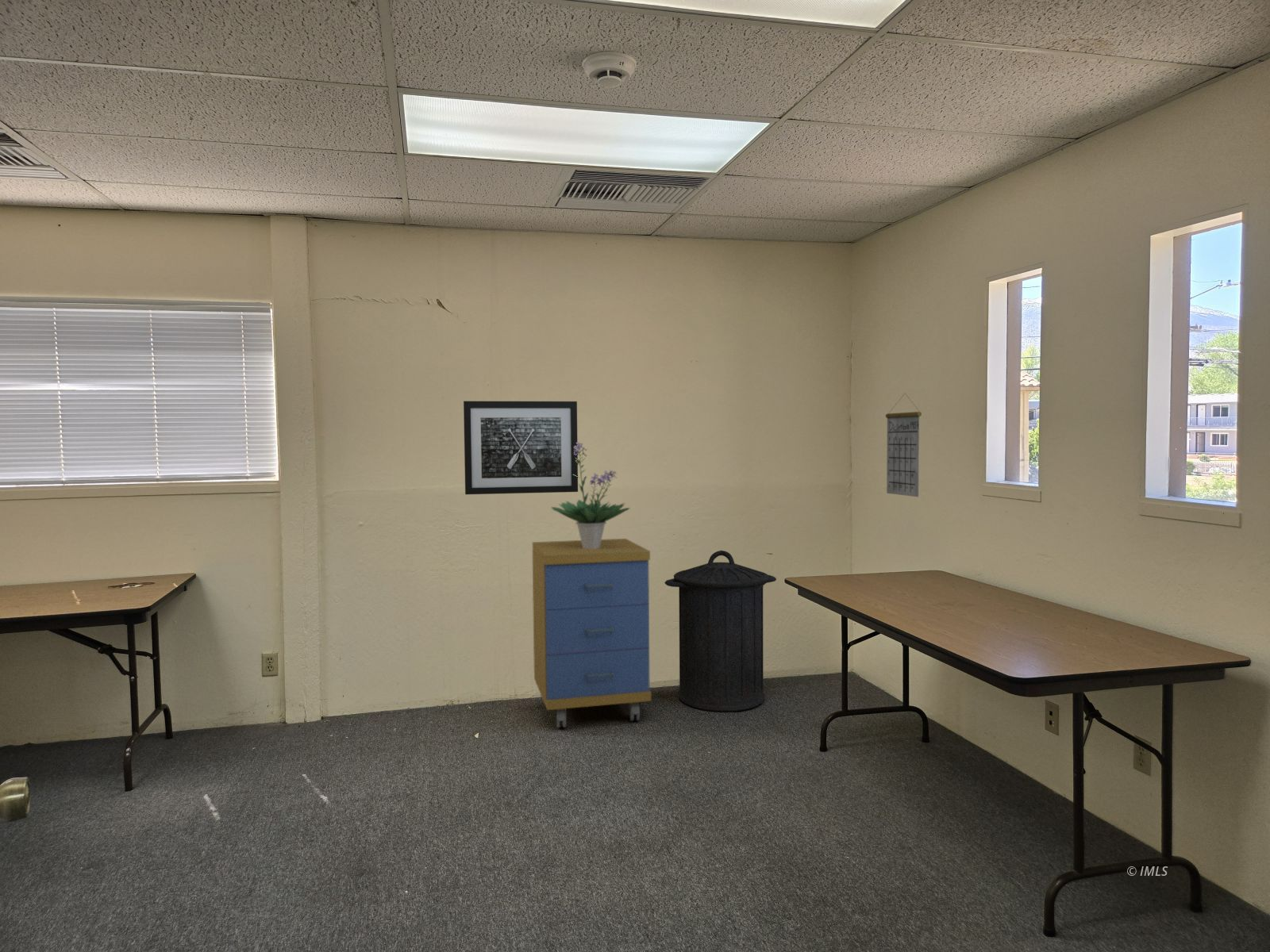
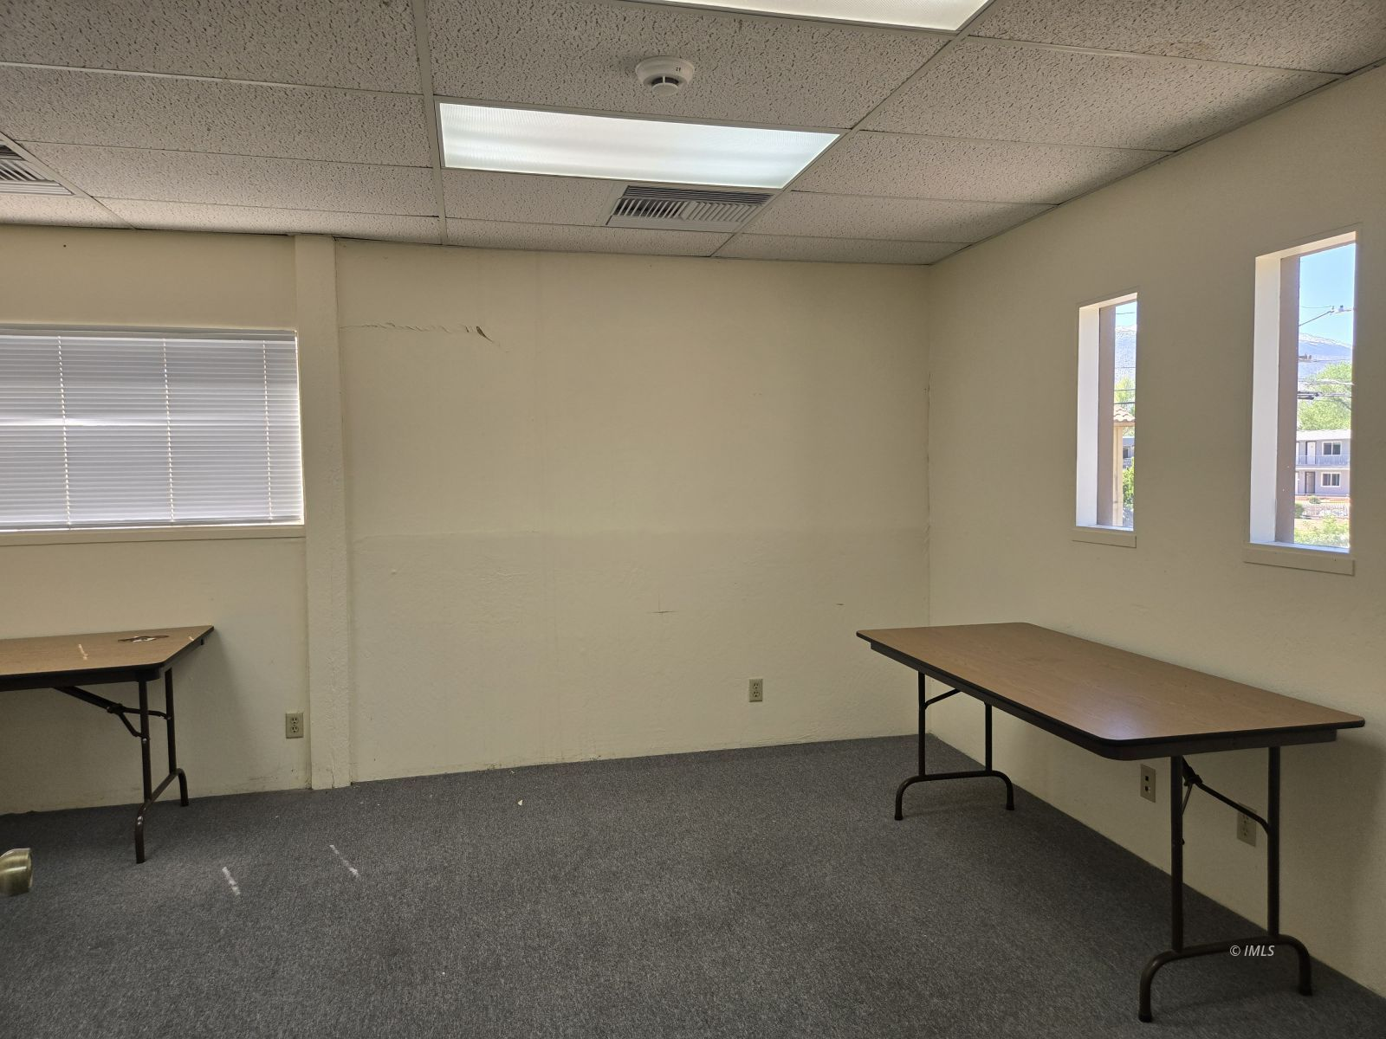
- calendar (902, 443)
- storage cabinet (589, 628)
- potted plant (590, 494)
- wall art (521, 447)
- trash can (721, 624)
